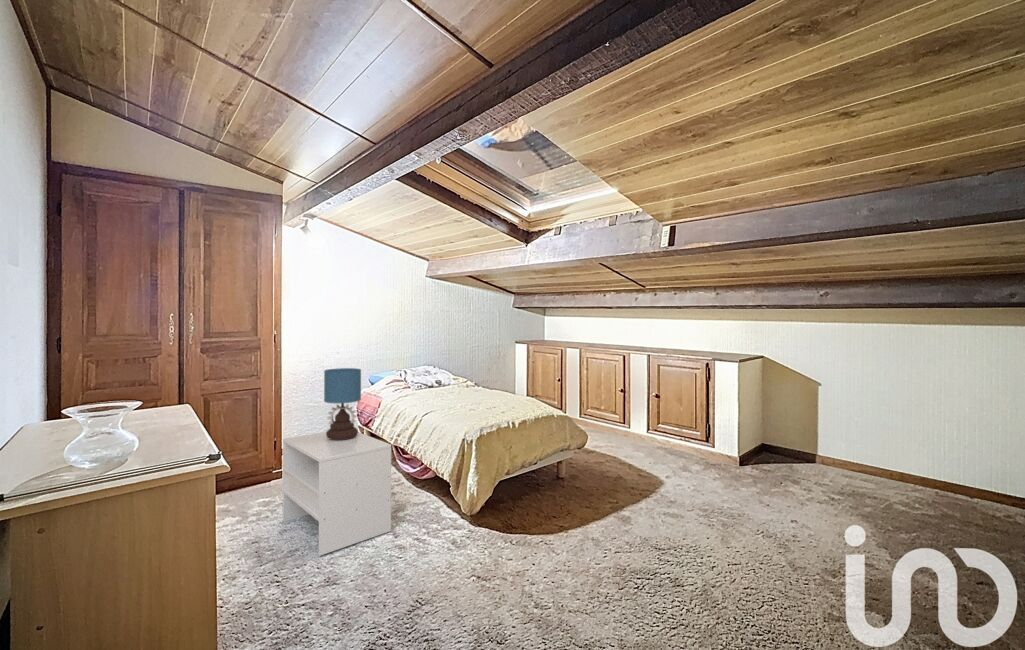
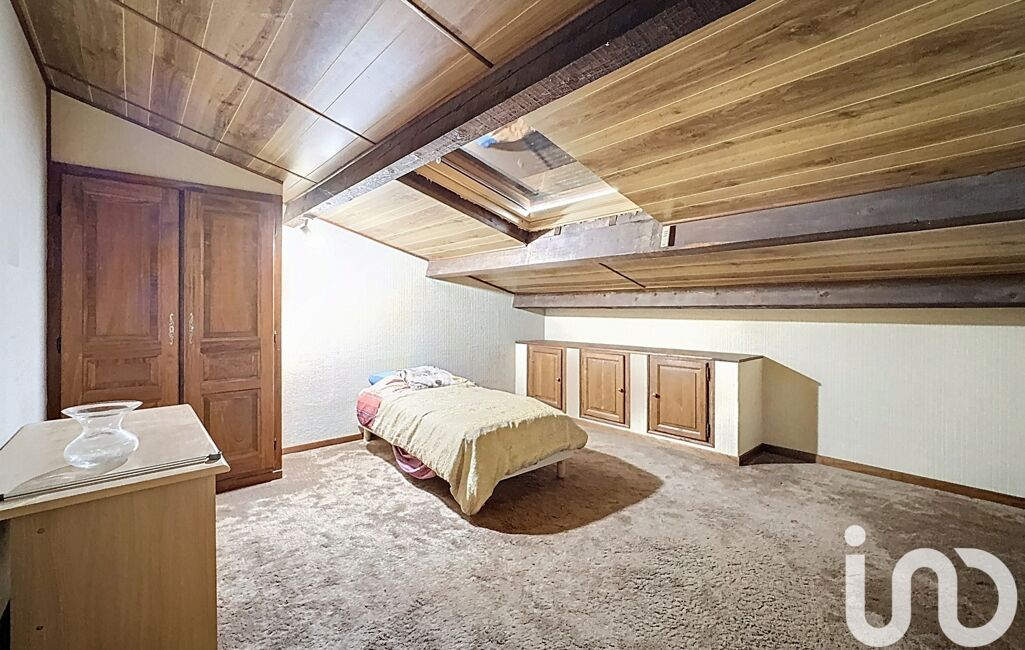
- nightstand (338, 483)
- table lamp (342, 403)
